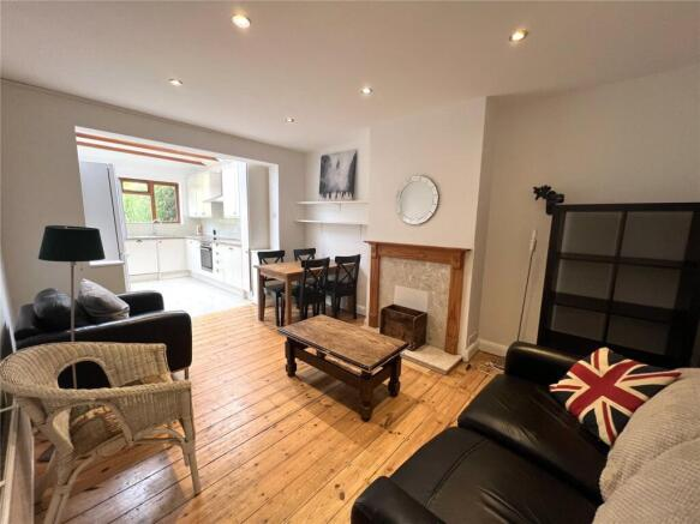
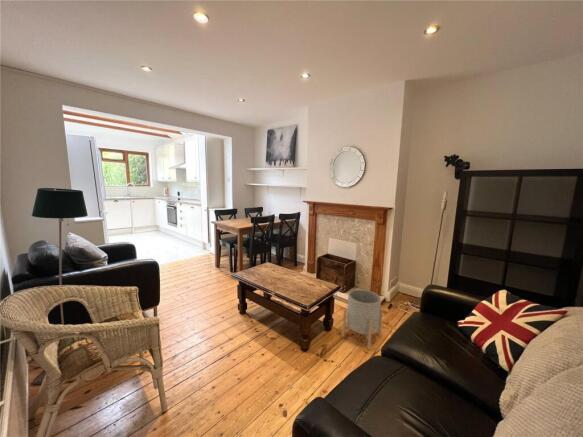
+ planter (362, 316)
